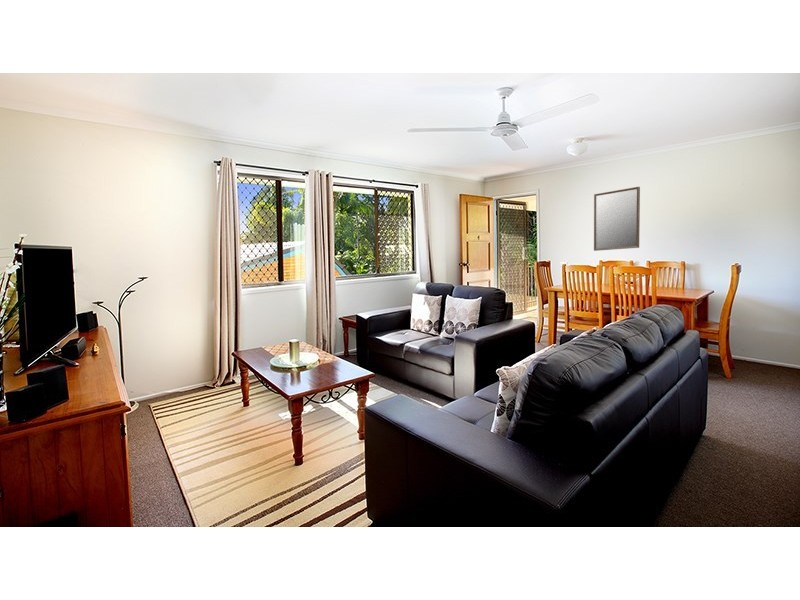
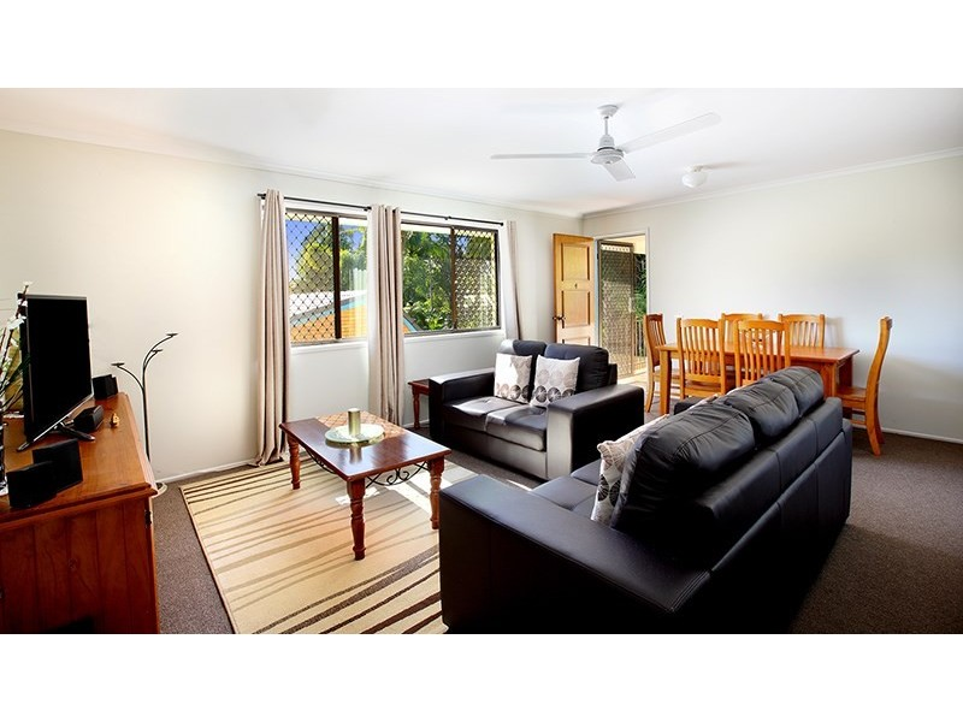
- home mirror (615, 220)
